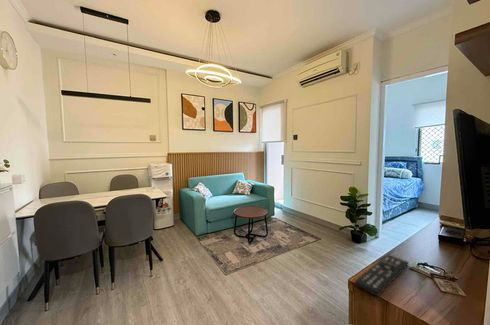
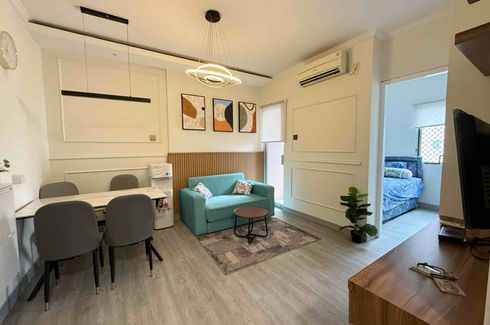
- remote control (383, 271)
